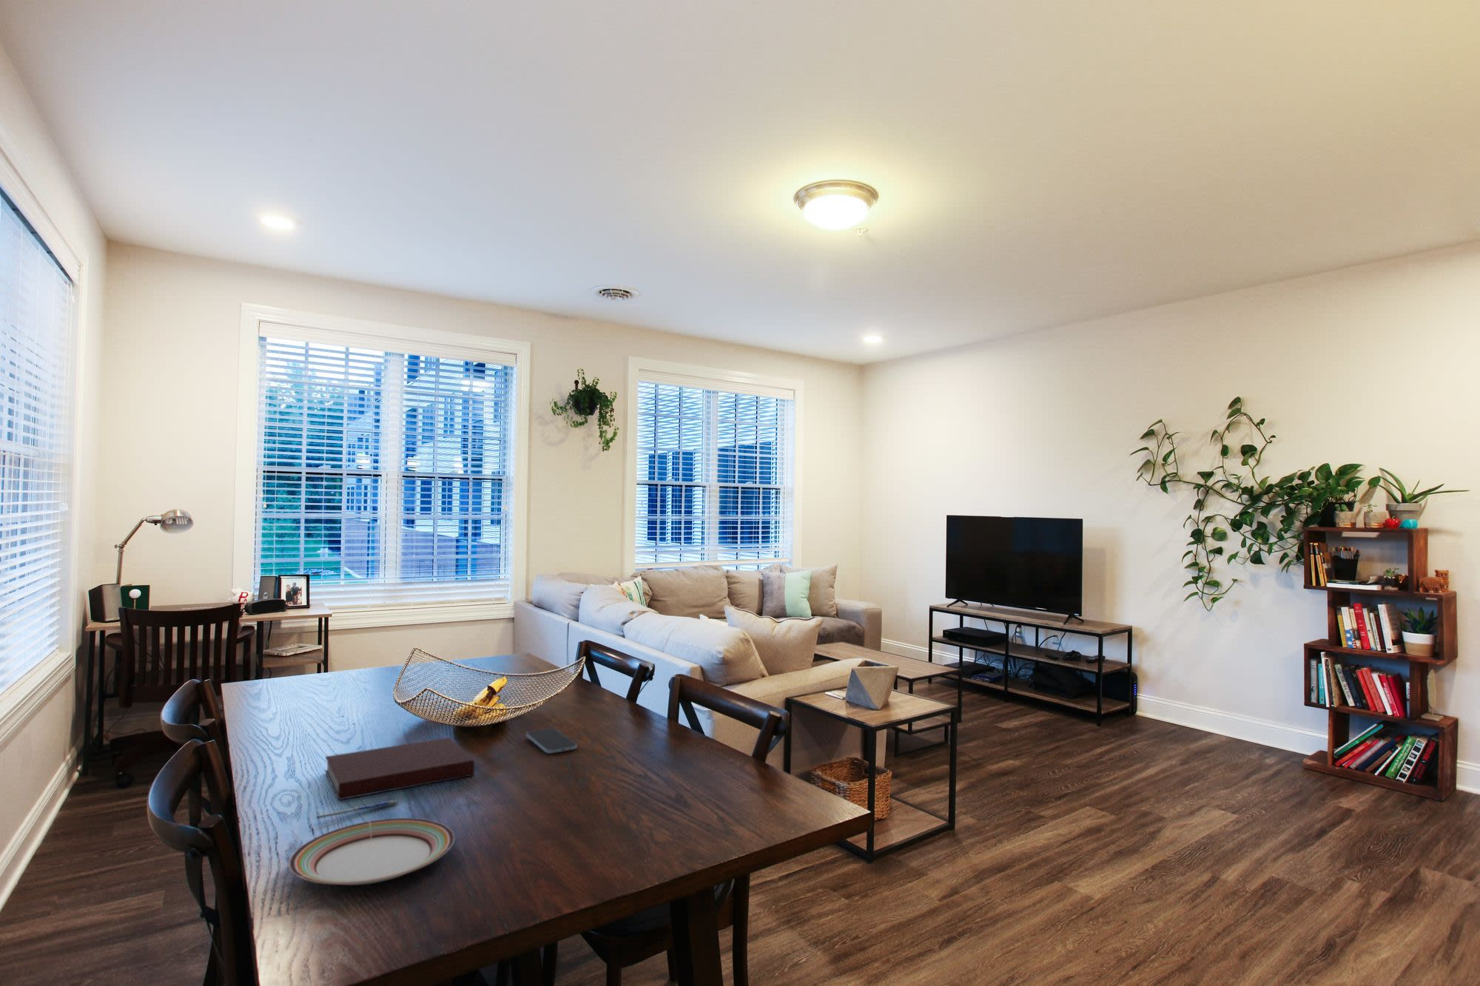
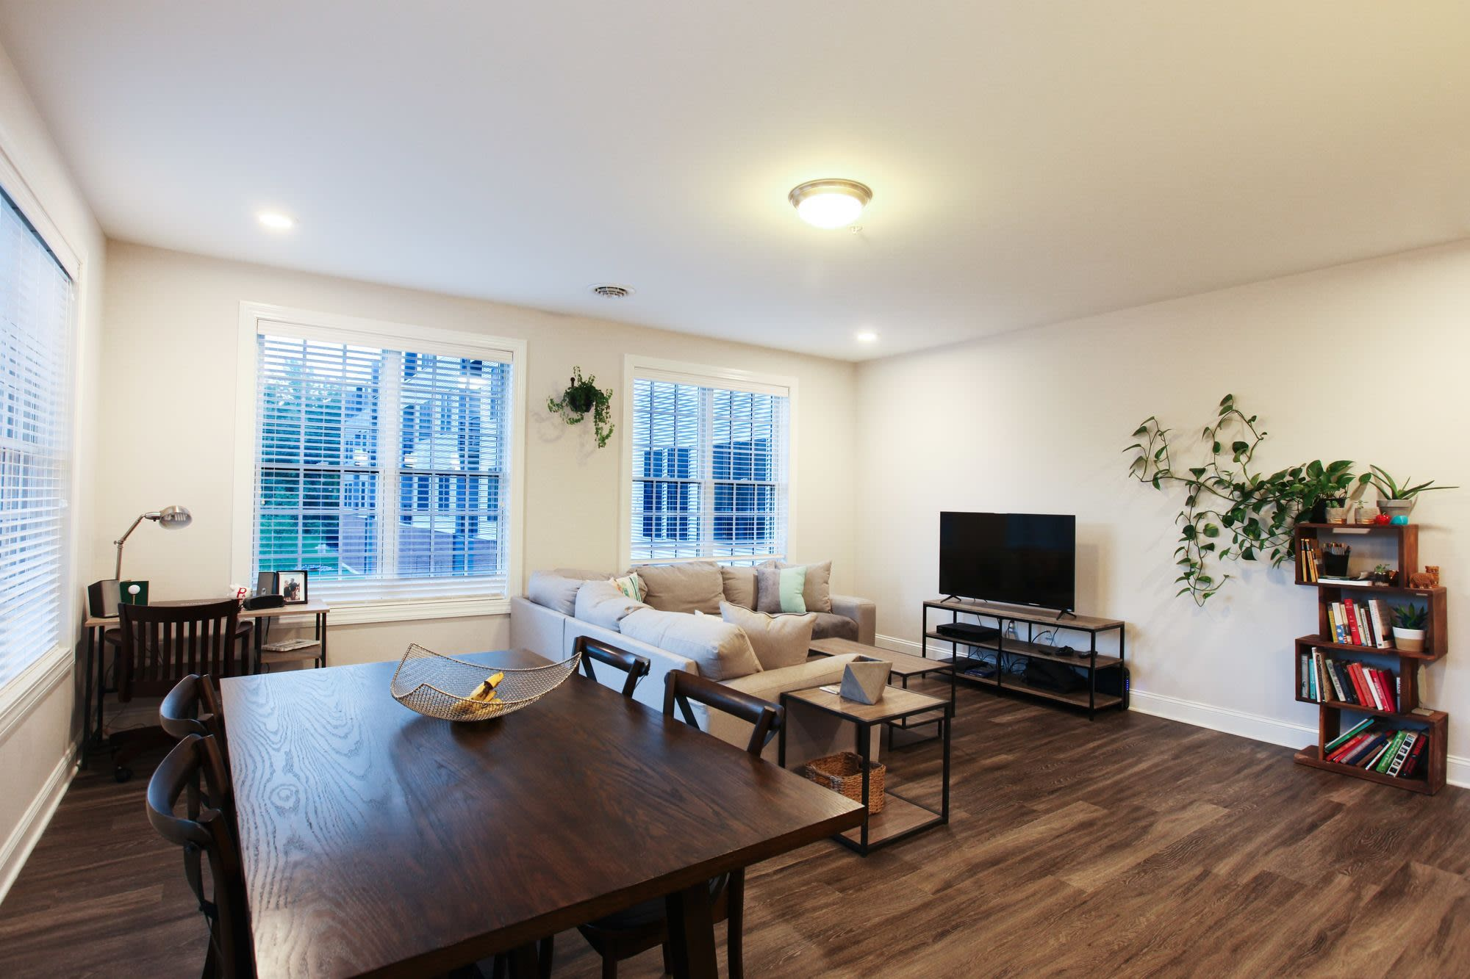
- notebook (398, 766)
- pen (357, 809)
- smartphone (550, 740)
- plate (374, 854)
